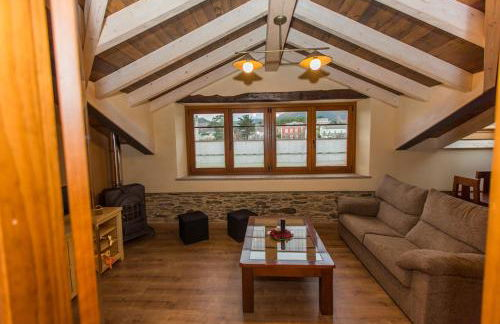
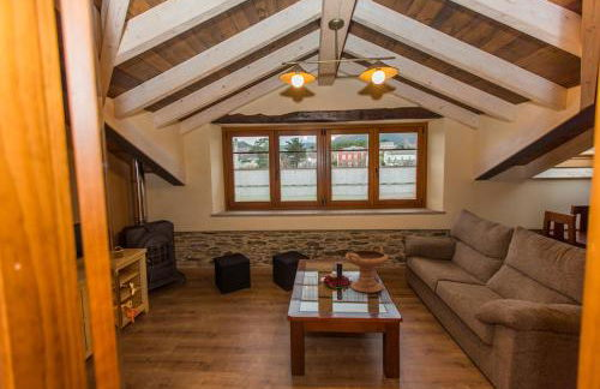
+ decorative bowl (366, 268)
